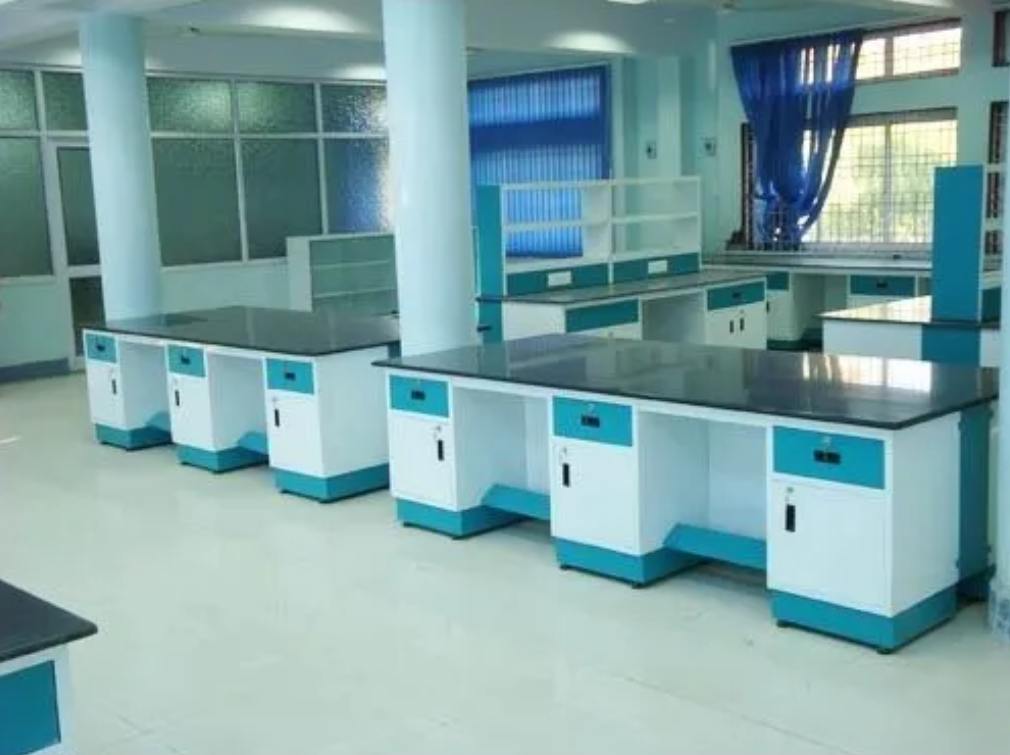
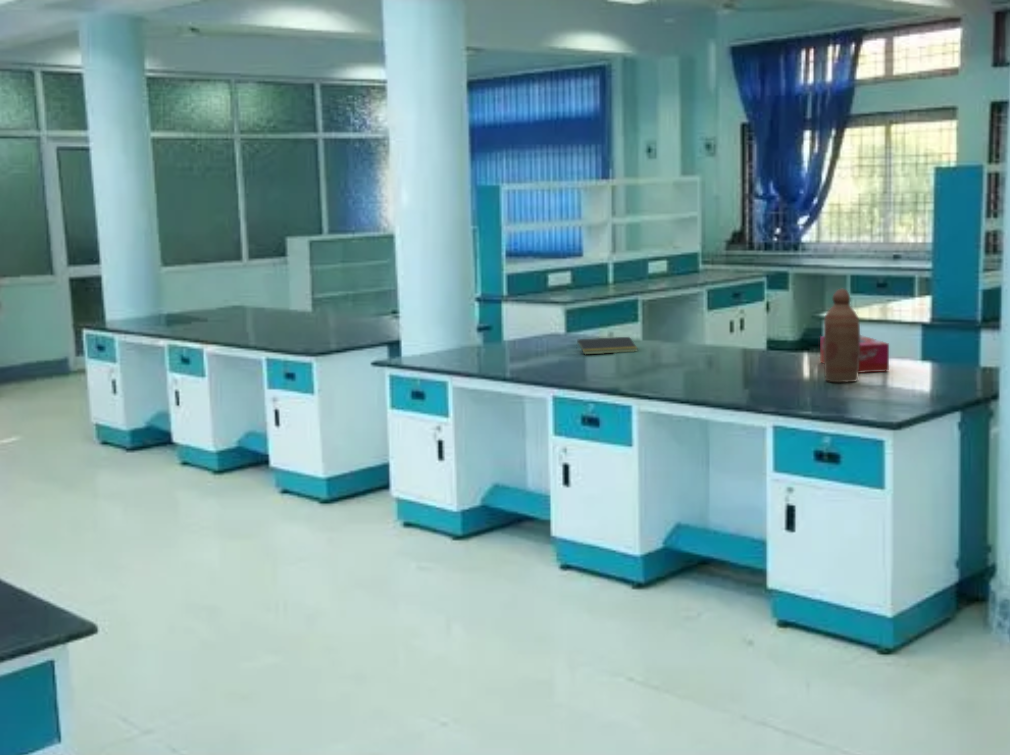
+ tissue box (860, 353)
+ bottle (841, 334)
+ notepad (607, 345)
